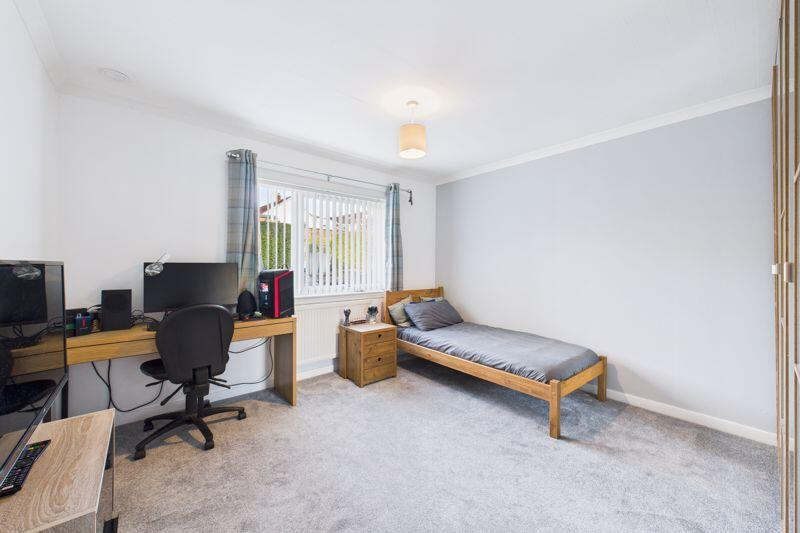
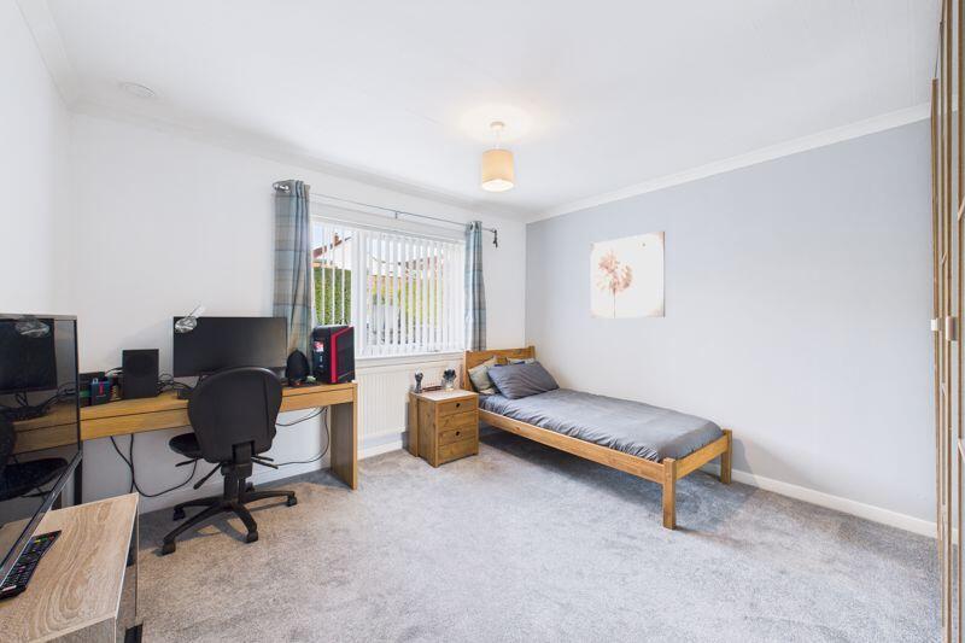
+ wall art (625, 277)
